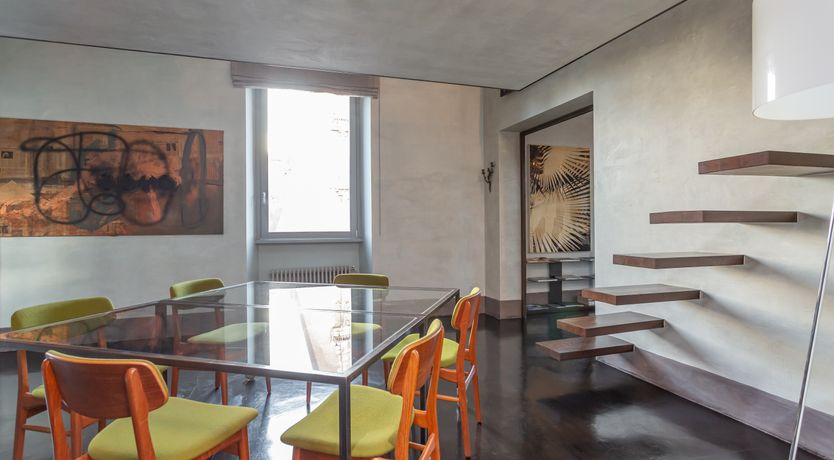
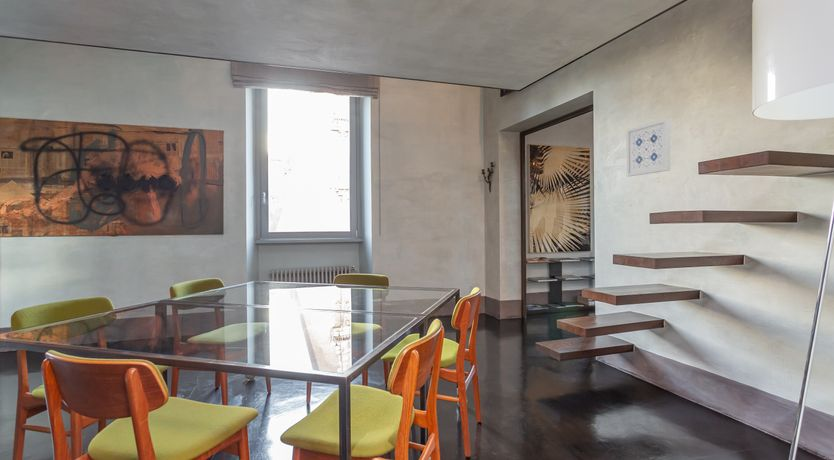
+ wall art (647, 149)
